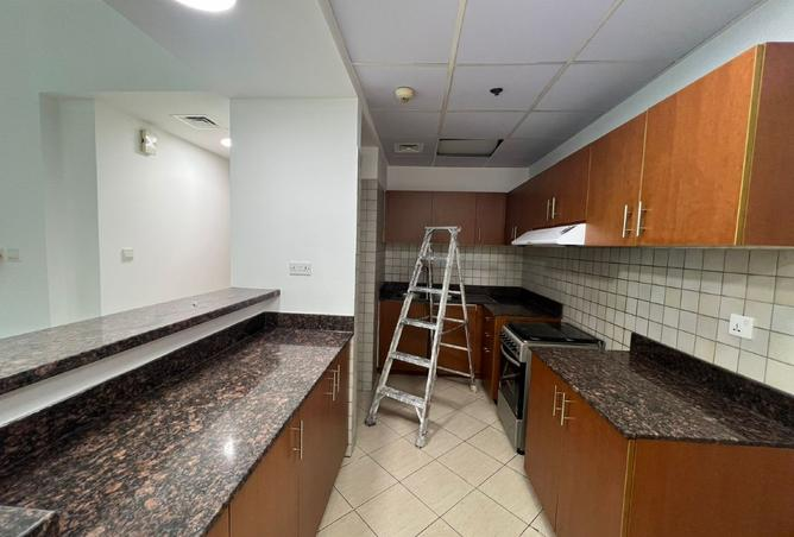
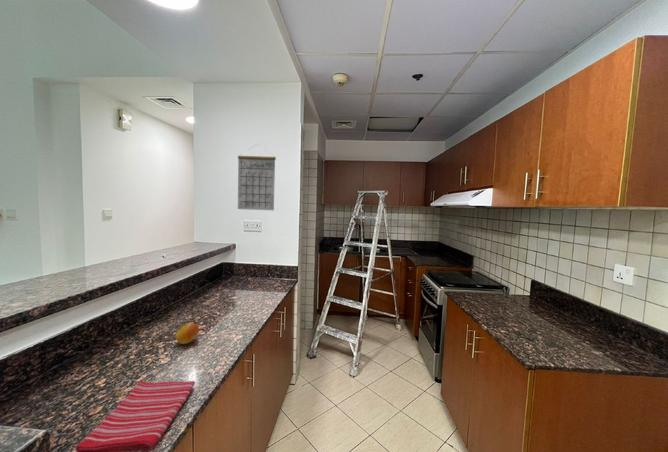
+ fruit (187, 333)
+ dish towel (144, 411)
+ calendar (256, 176)
